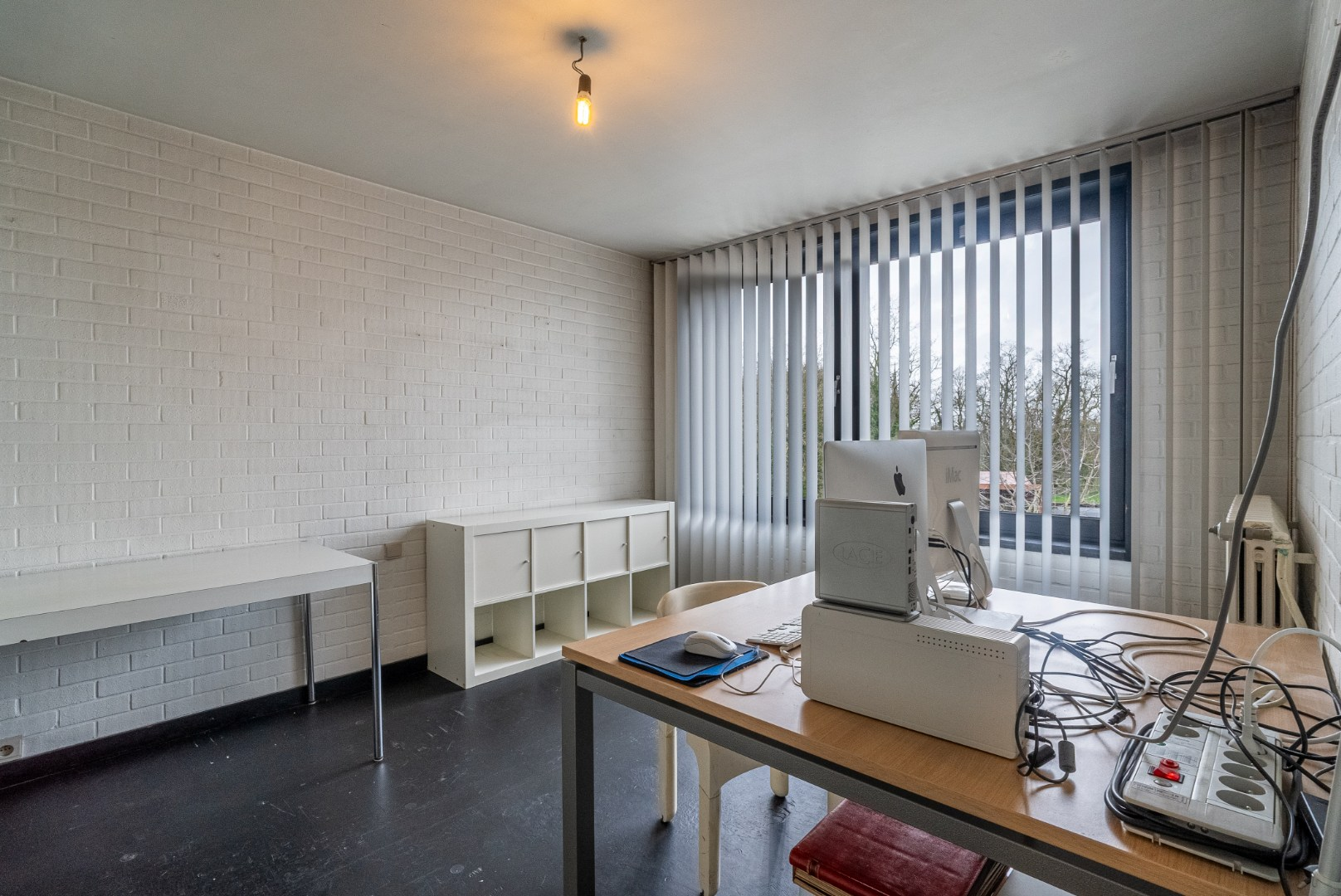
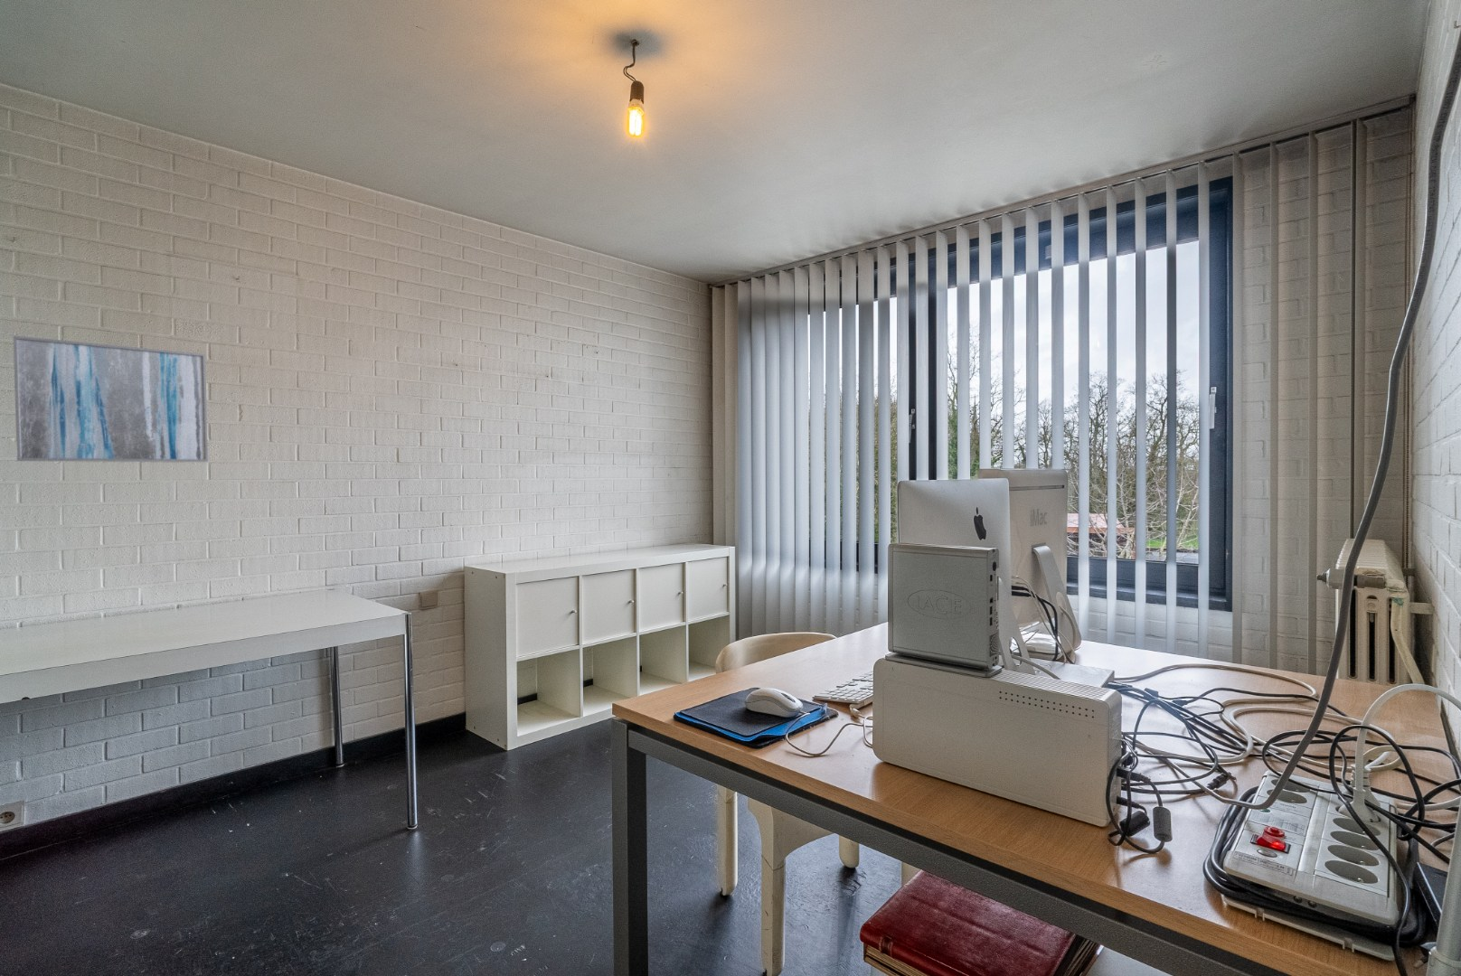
+ wall art (117, 403)
